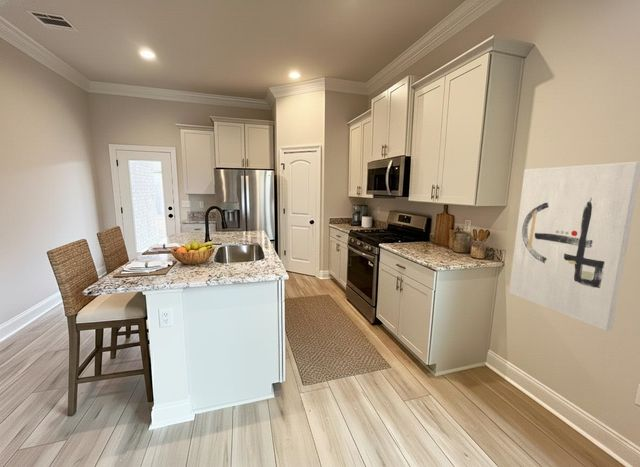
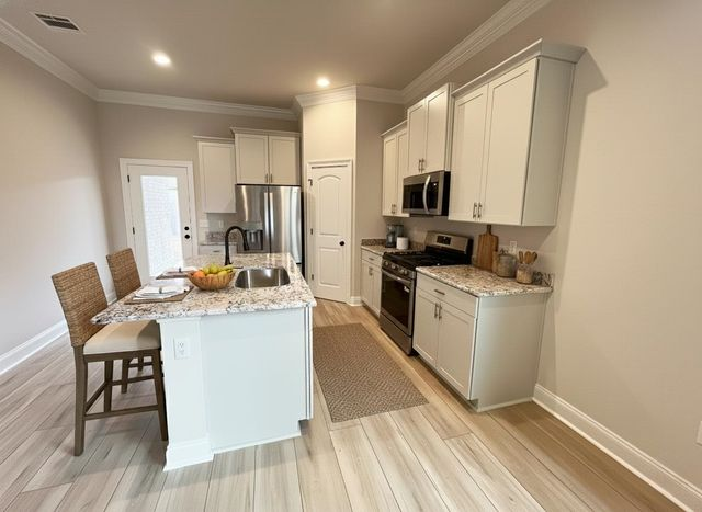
- wall art (563, 240)
